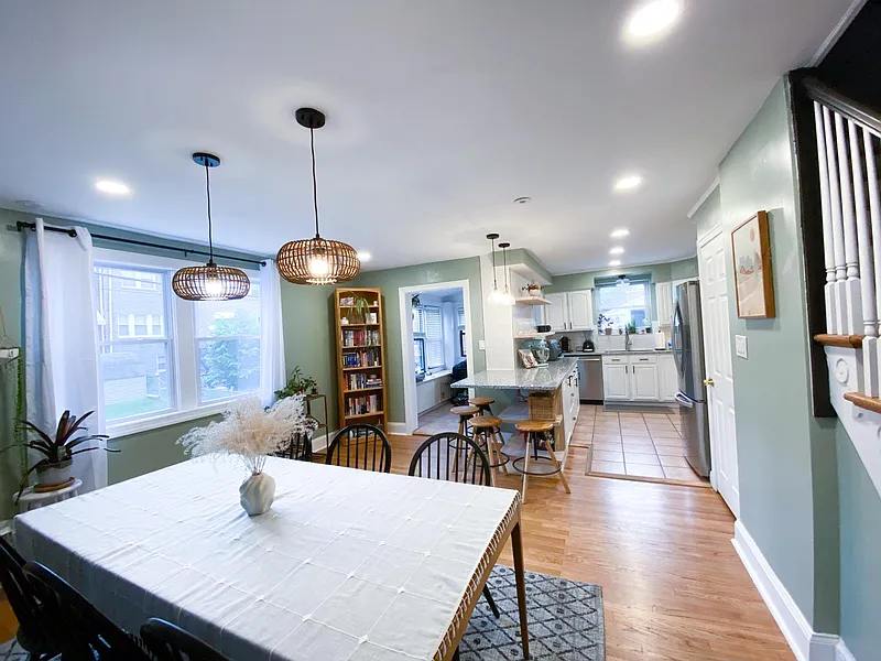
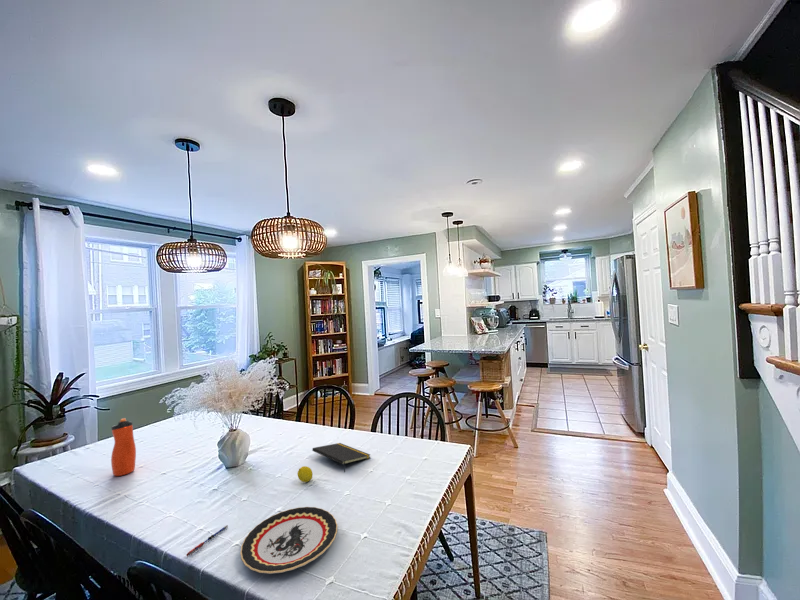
+ pen (208, 538)
+ notepad (341, 452)
+ fruit (305, 474)
+ plate (291, 538)
+ water bottle (123, 445)
